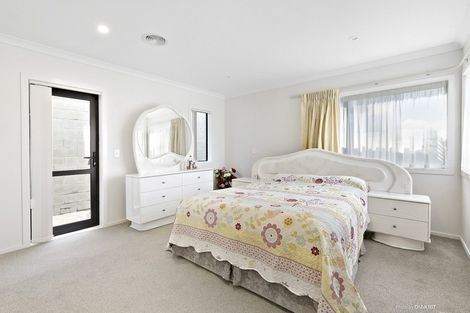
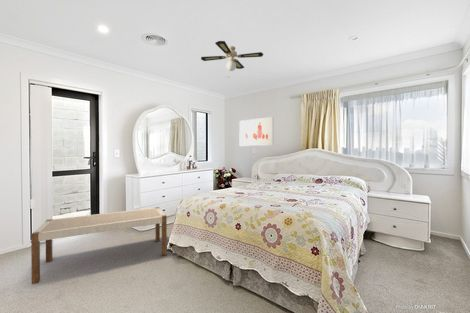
+ ceiling fan (231, 59)
+ wall art (255, 132)
+ bench (108, 230)
